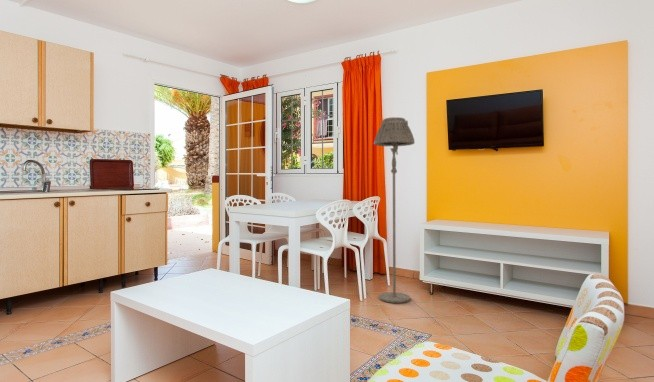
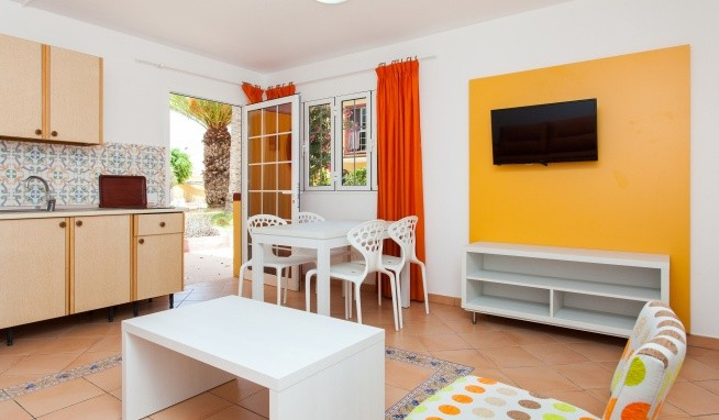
- floor lamp (394, 208)
